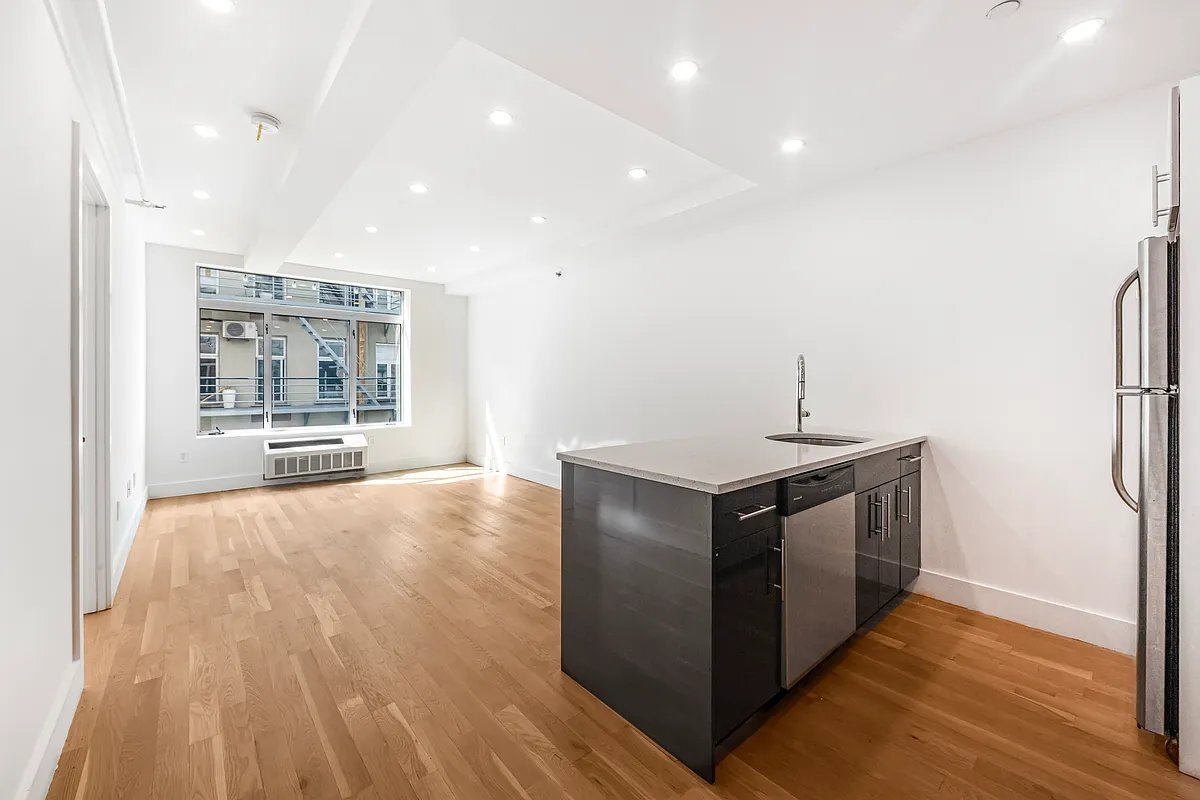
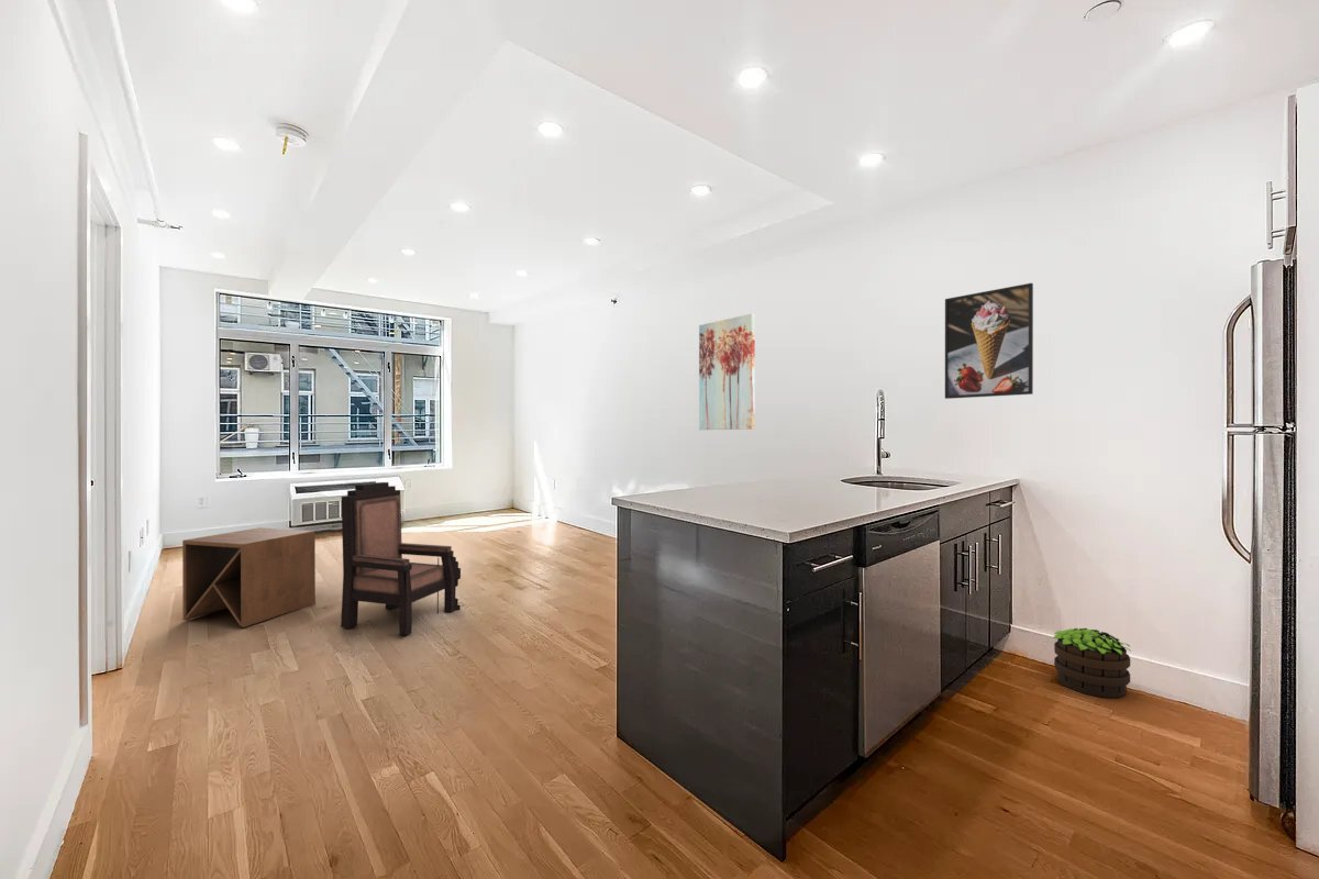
+ wall art (725, 375)
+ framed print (986, 344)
+ potted plant (1090, 657)
+ side table (252, 572)
+ armchair (404, 552)
